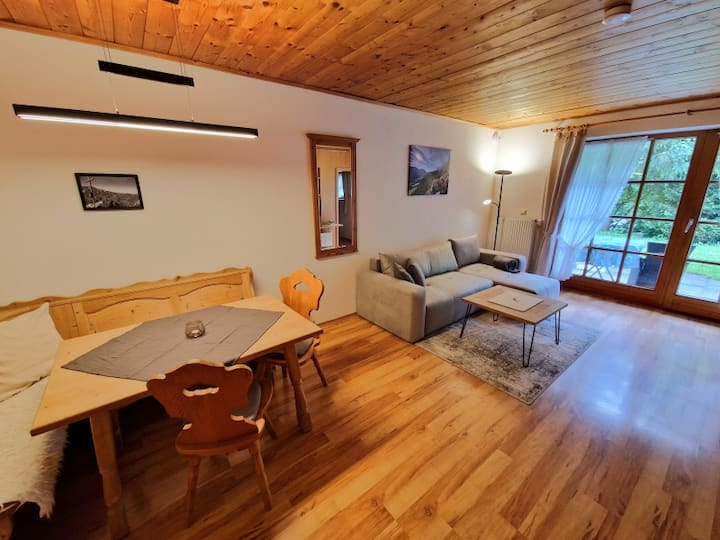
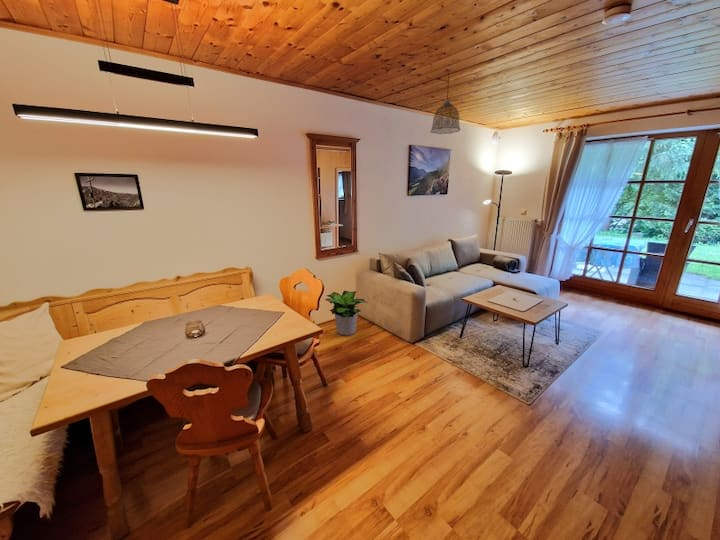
+ pendant lamp (447, 101)
+ potted plant (346, 313)
